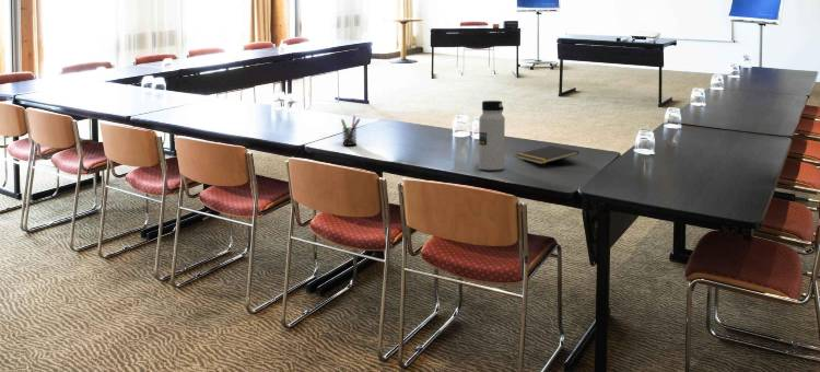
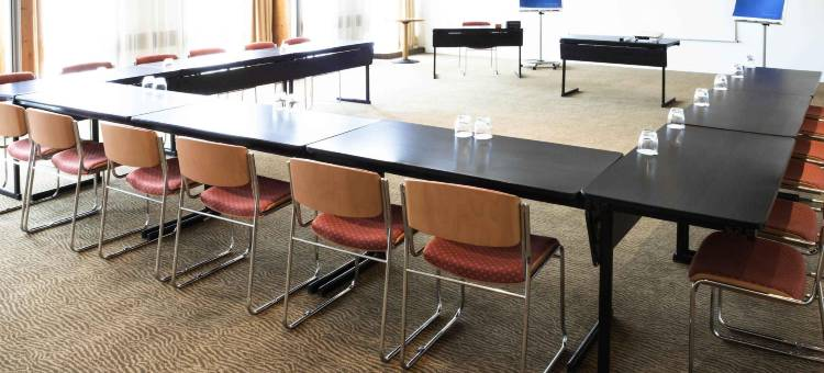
- pen holder (349, 129)
- water bottle (491, 135)
- notepad (546, 154)
